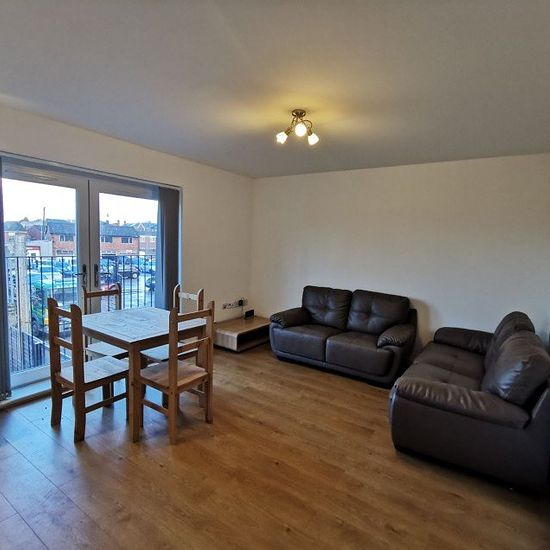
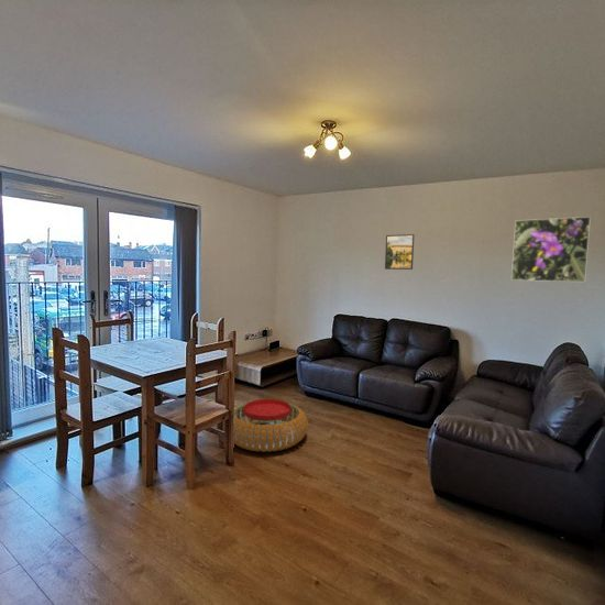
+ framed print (548, 250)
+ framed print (398, 252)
+ pouf (266, 421)
